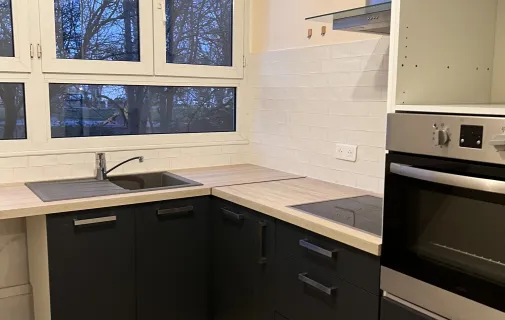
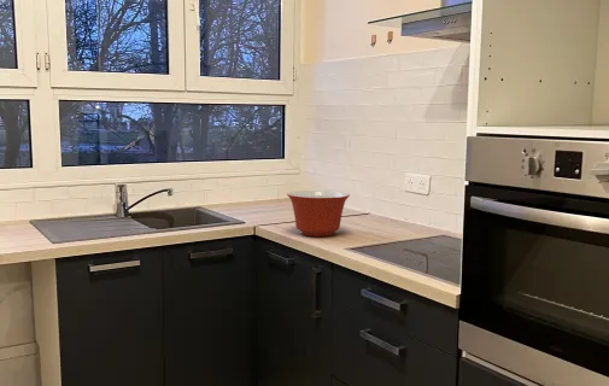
+ mixing bowl (317, 214)
